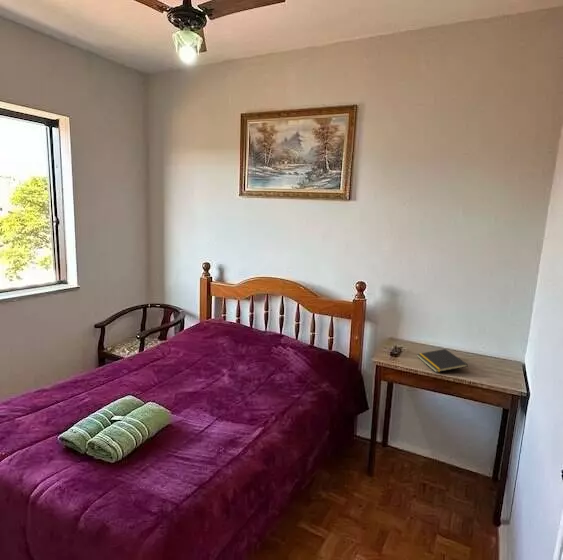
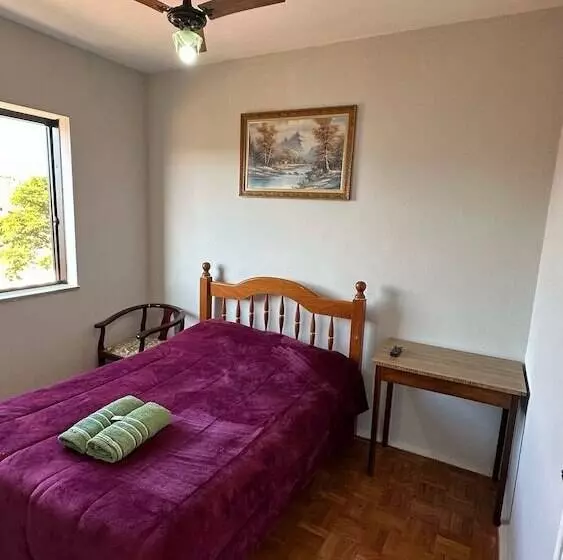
- notepad (441, 360)
